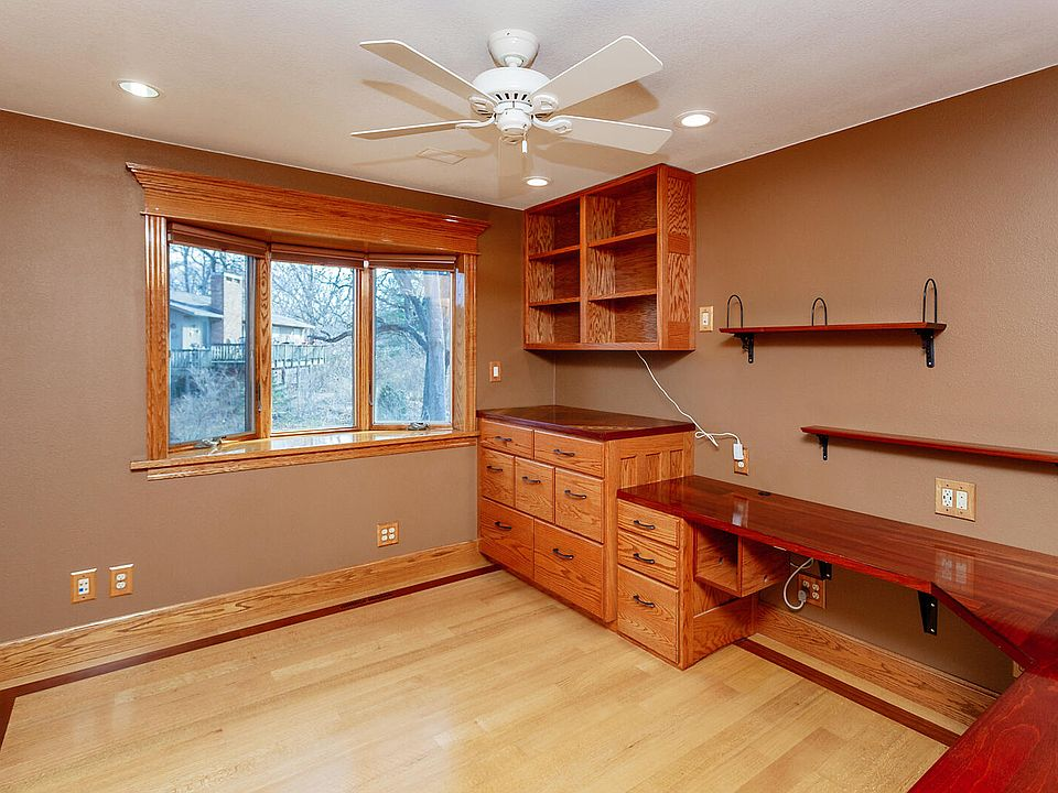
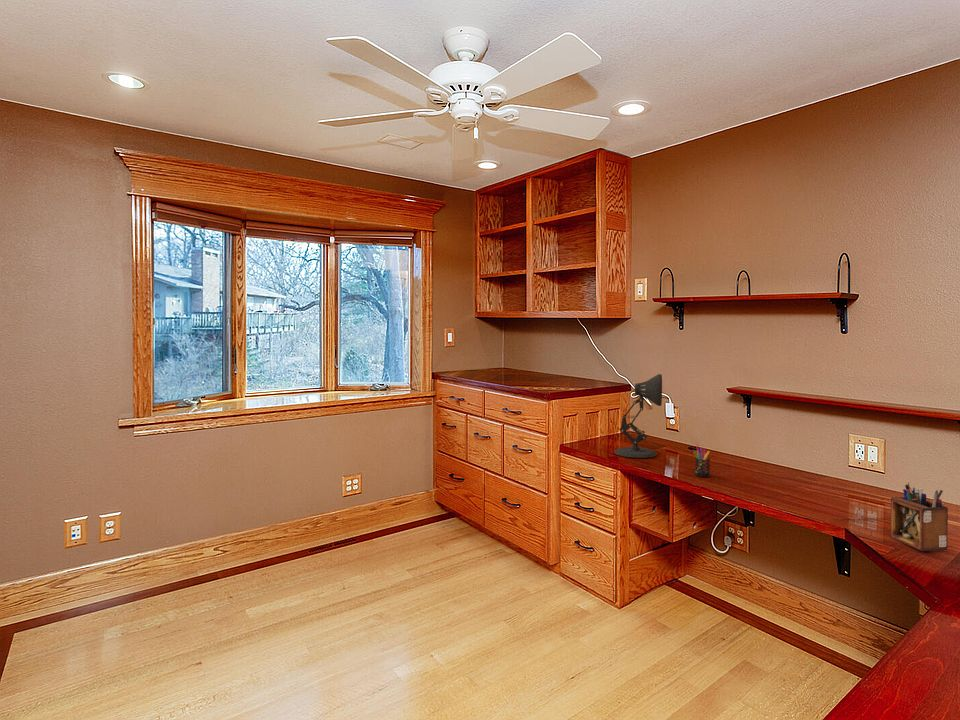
+ desk organizer (918, 515)
+ desk lamp (638, 413)
+ pen holder (700, 460)
